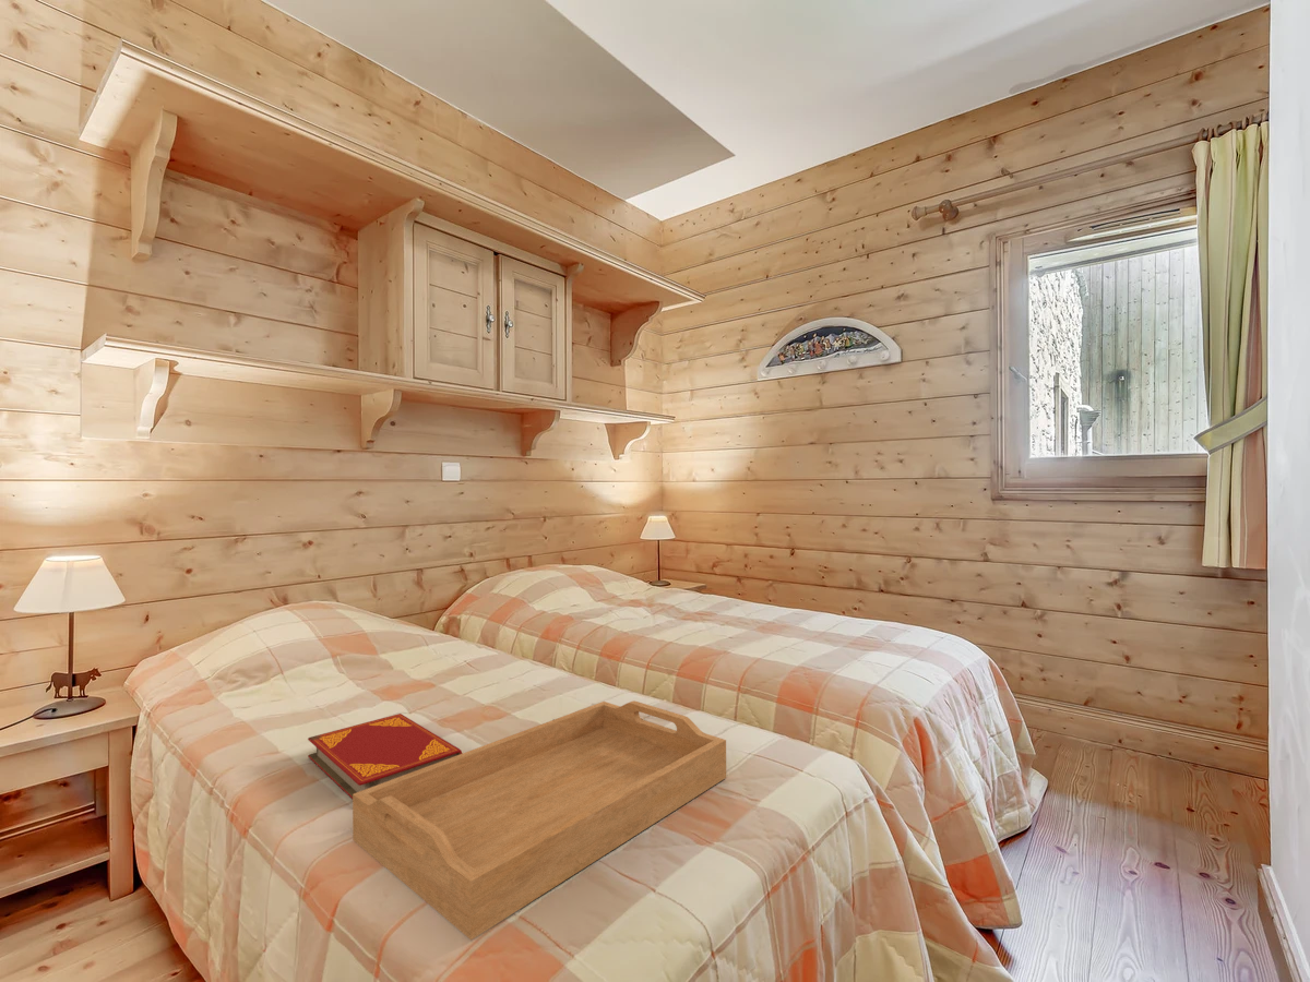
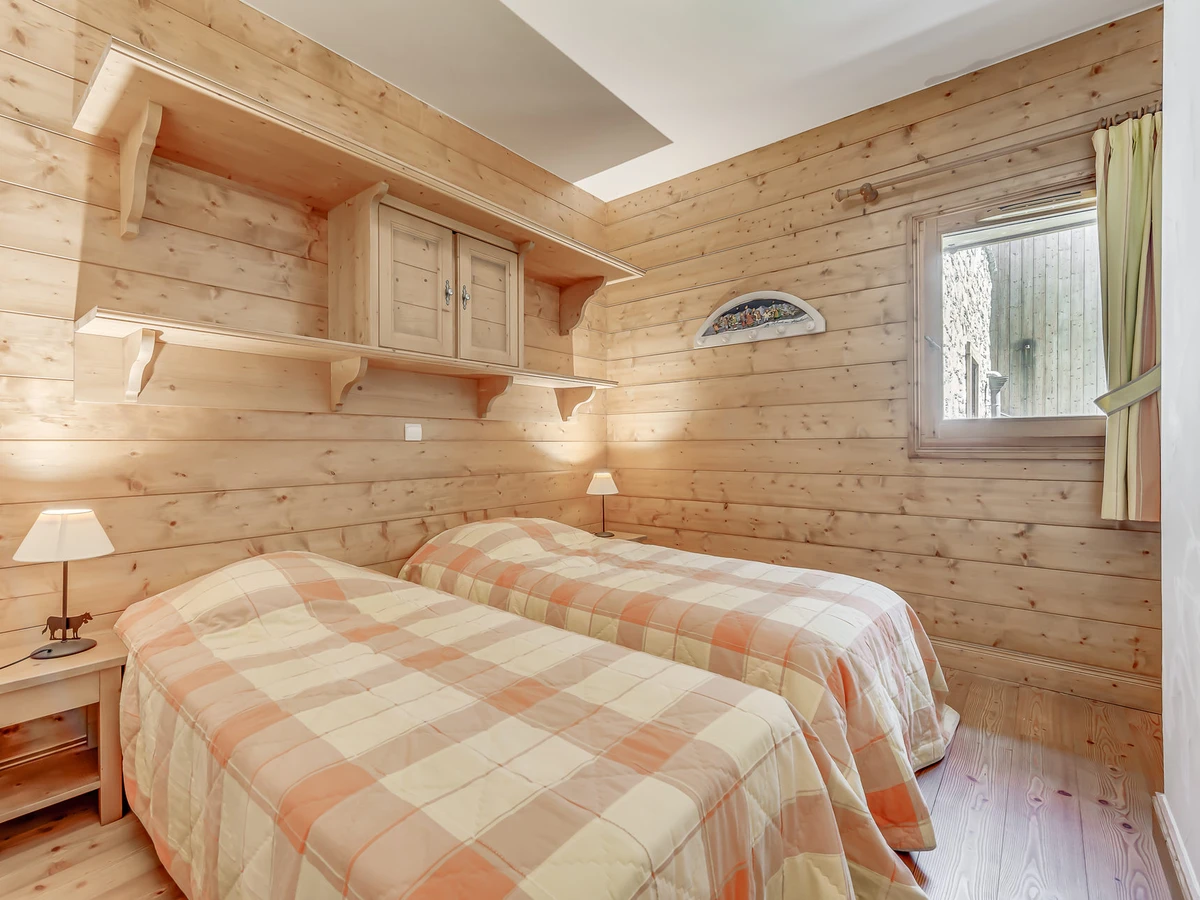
- hardback book (383, 753)
- serving tray (557, 778)
